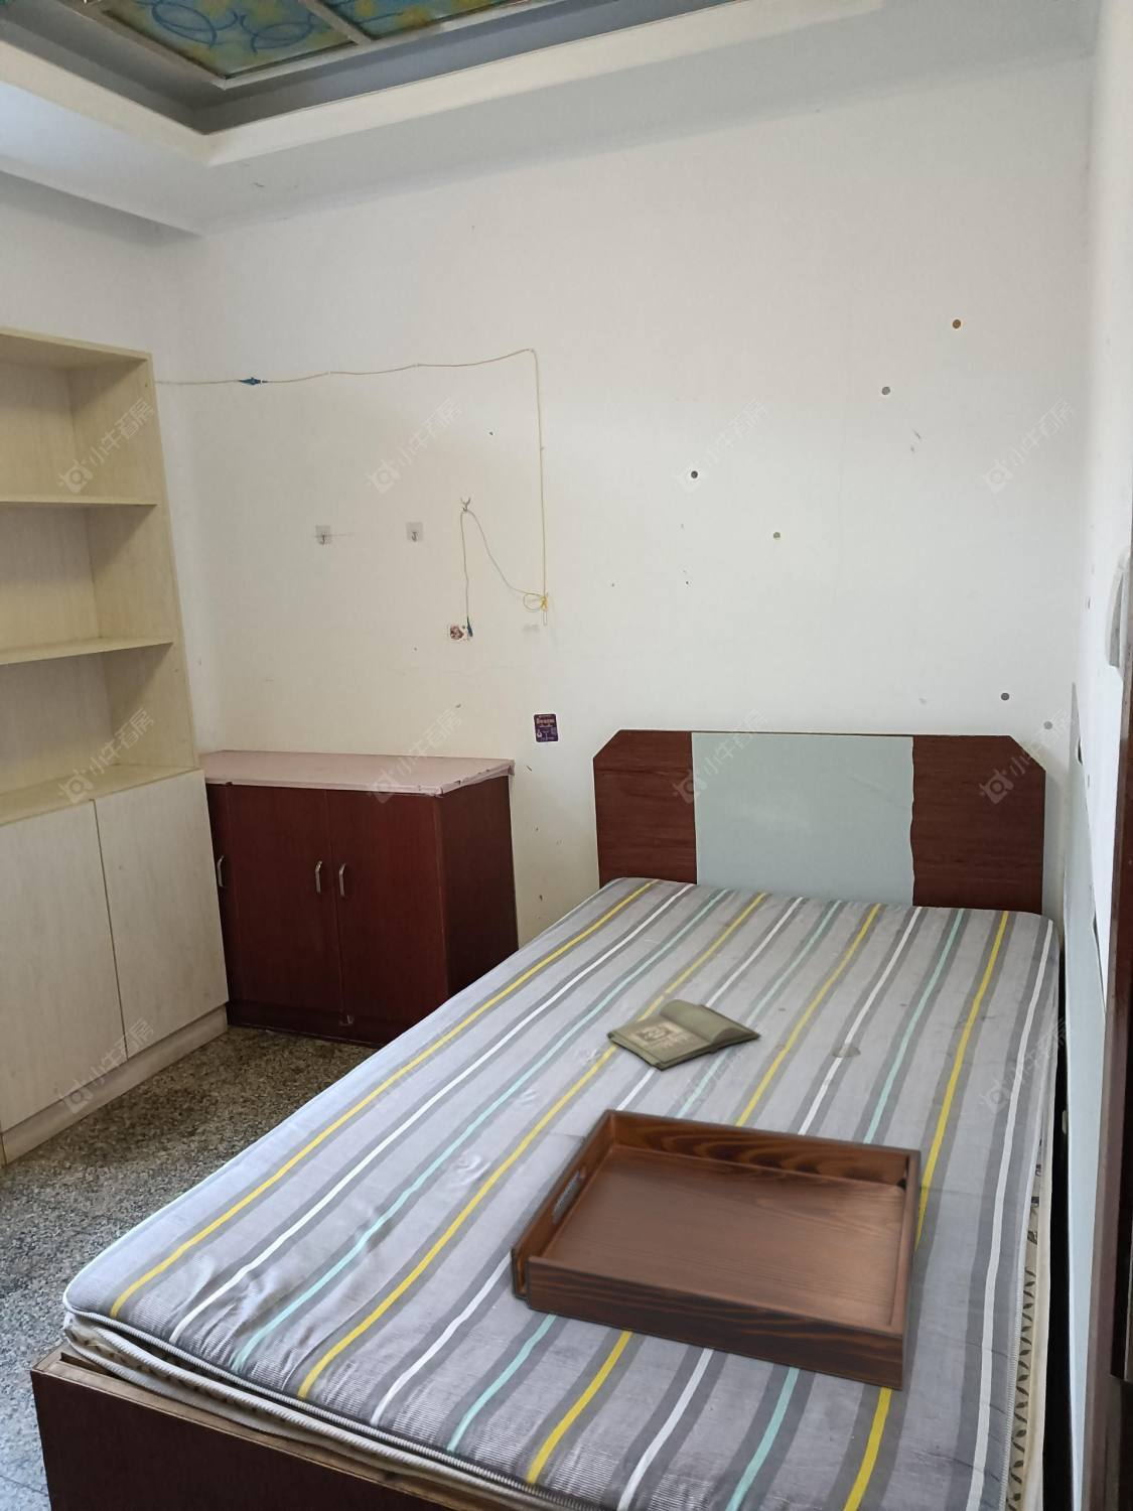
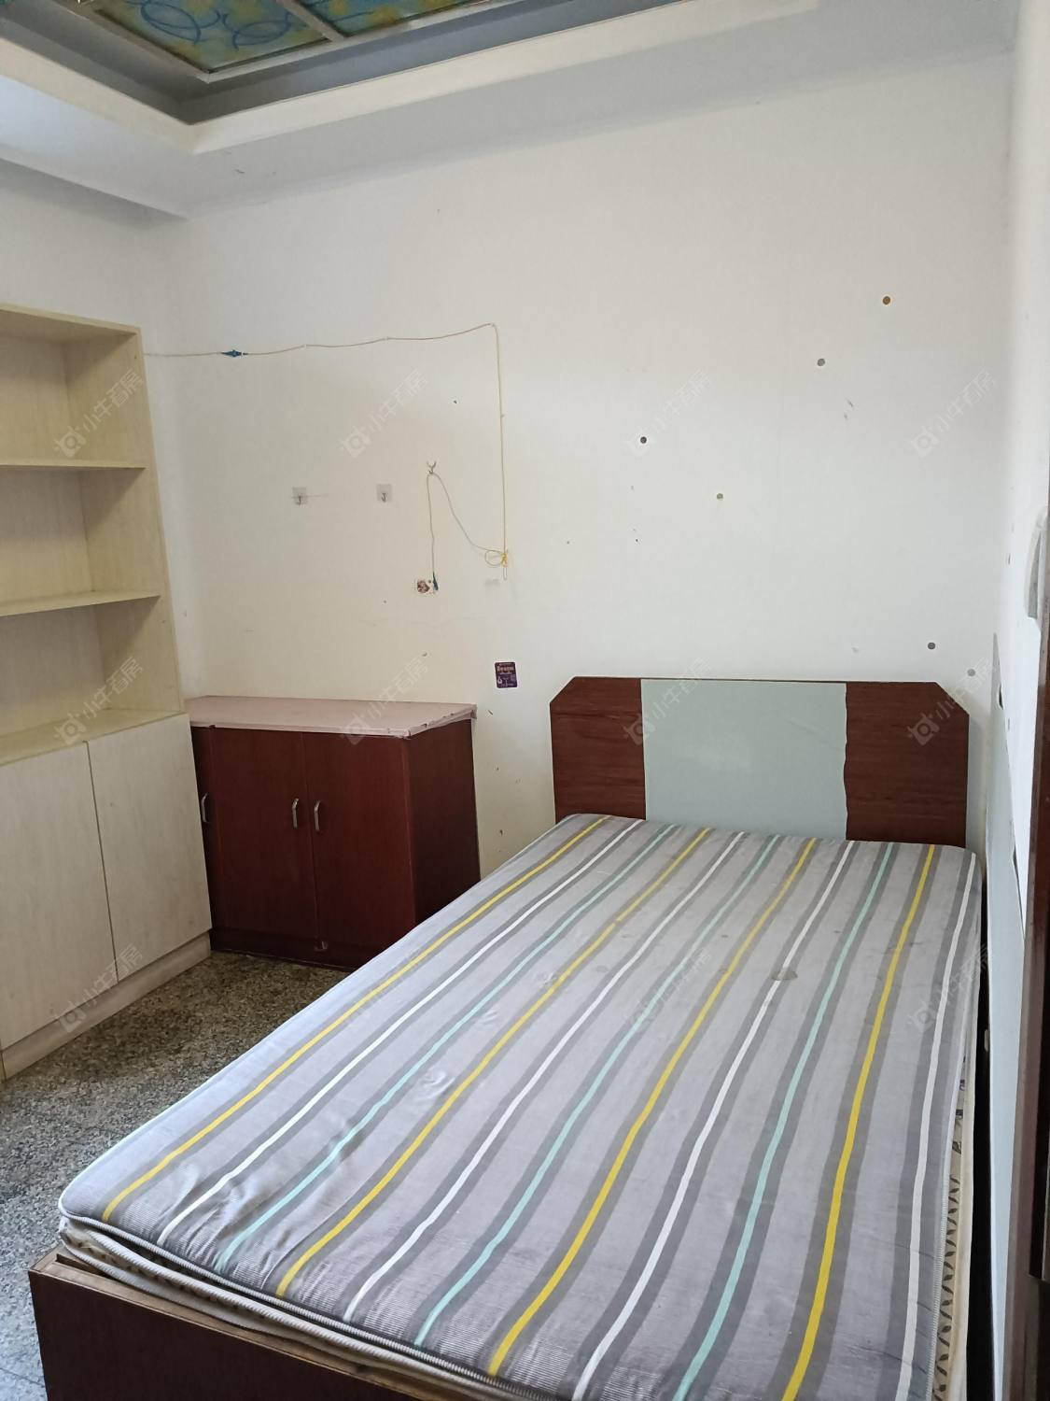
- hardback book (681, 1028)
- serving tray (727, 1222)
